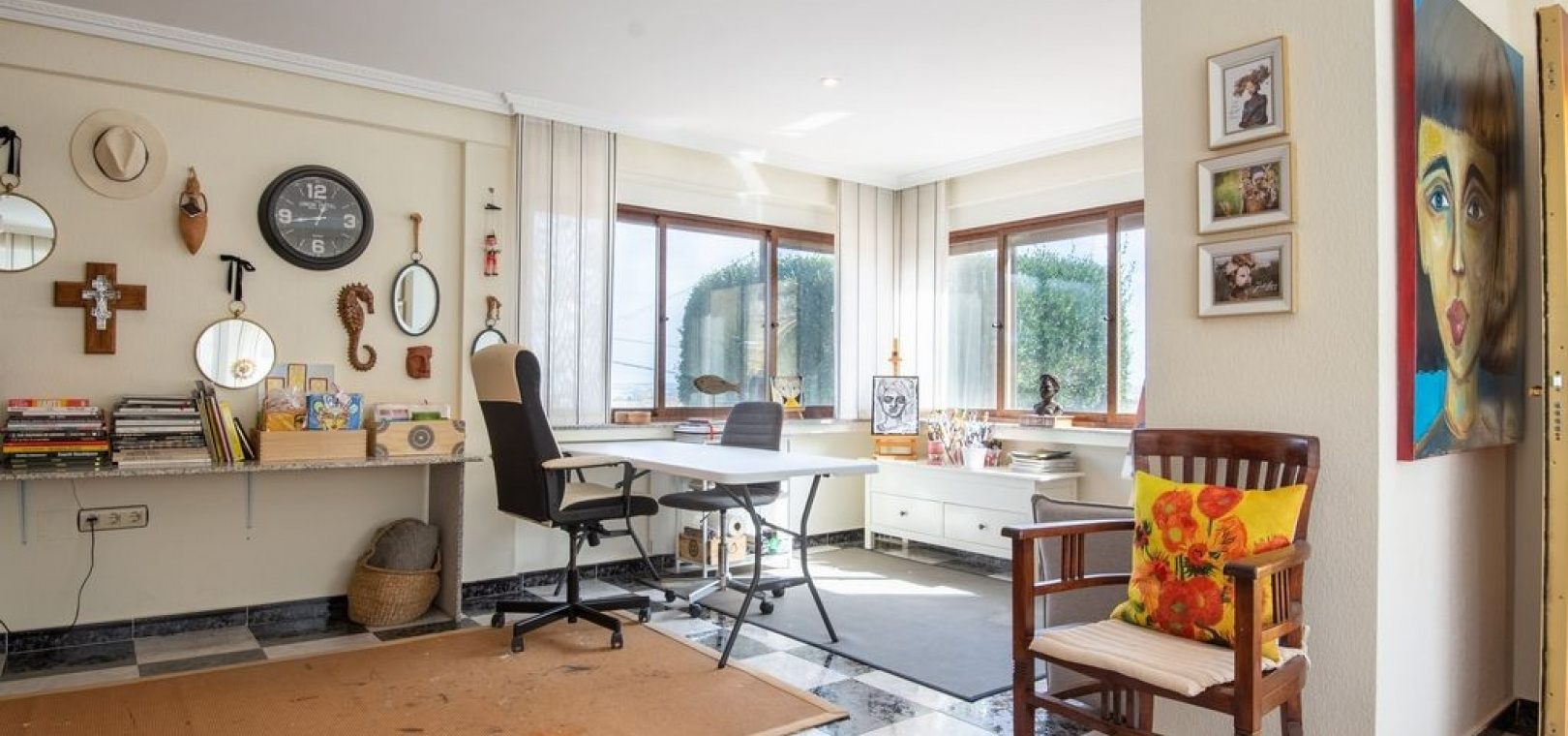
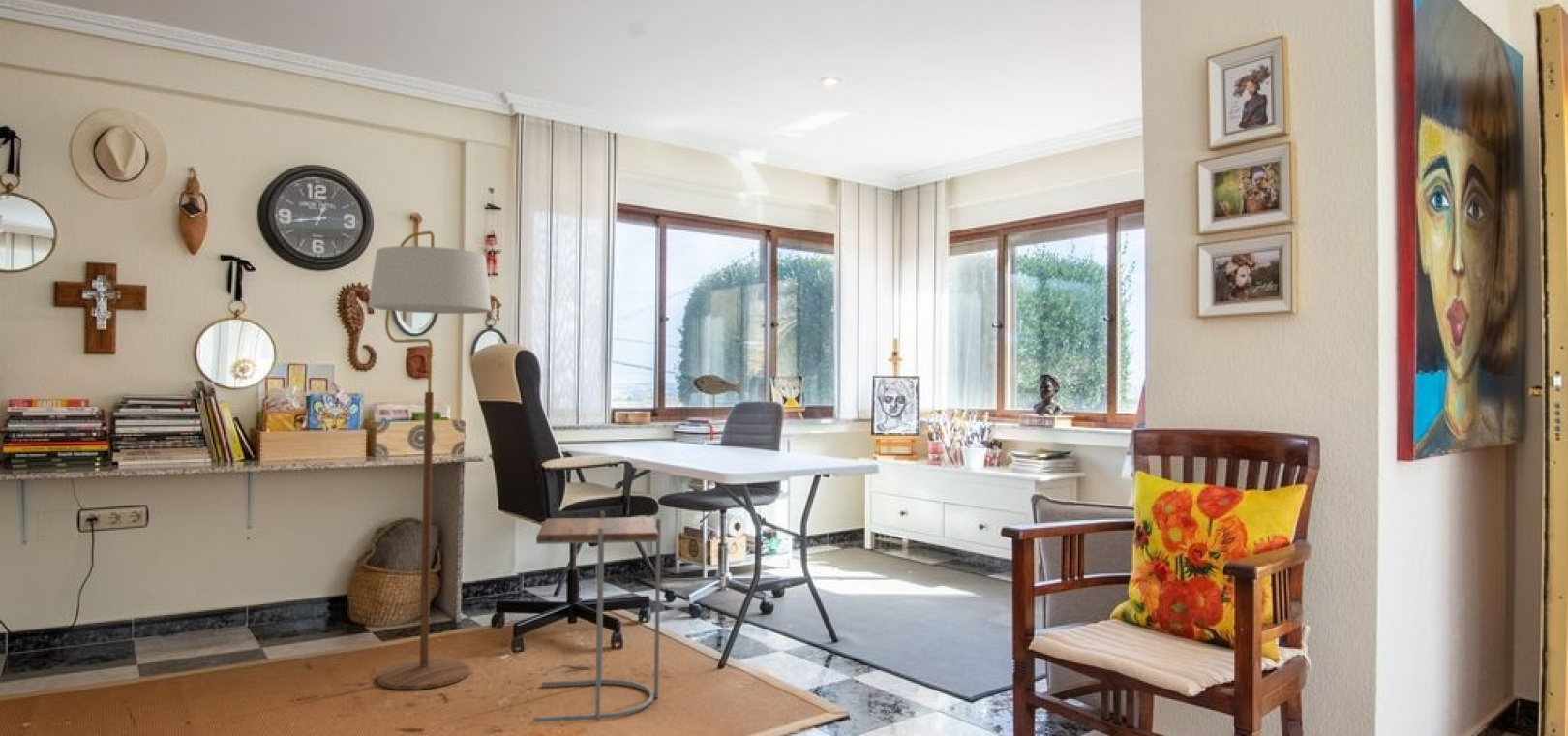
+ floor lamp (424, 451)
+ side table (599, 609)
